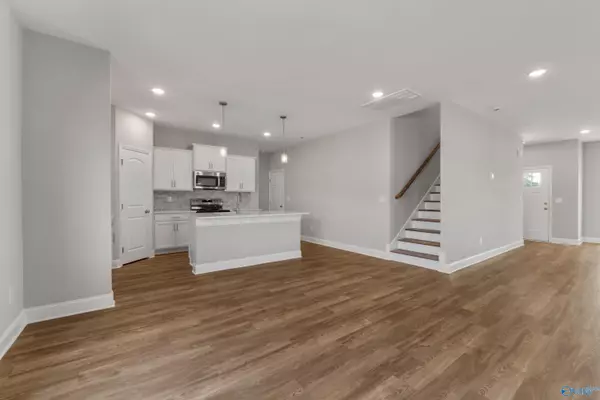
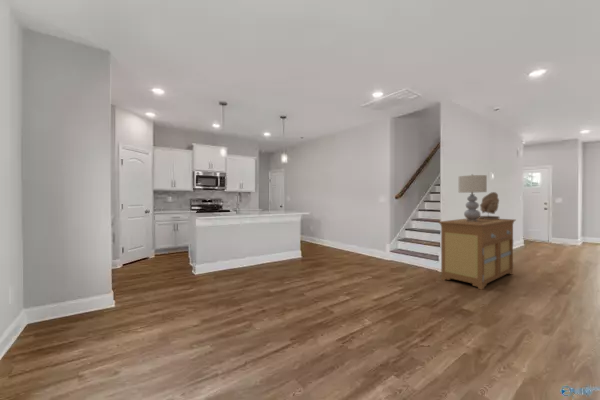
+ sculpture bust (489, 205)
+ sideboard (479, 248)
+ lamp (472, 197)
